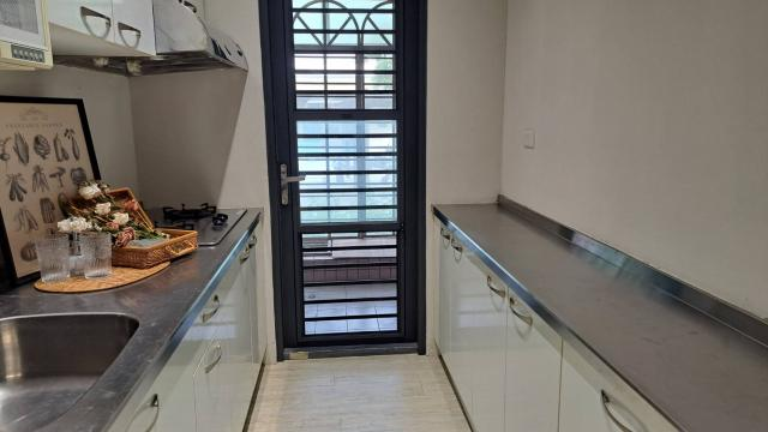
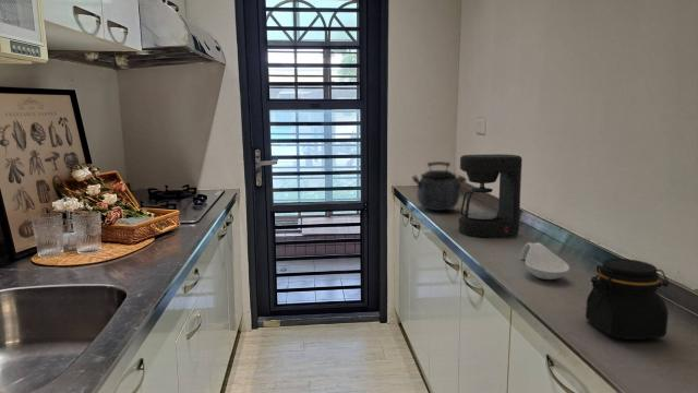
+ jar (626, 297)
+ kettle (437, 186)
+ spoon rest (540, 259)
+ coffee maker (488, 192)
